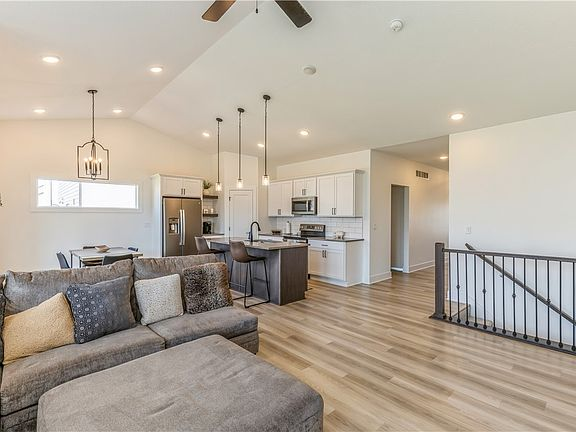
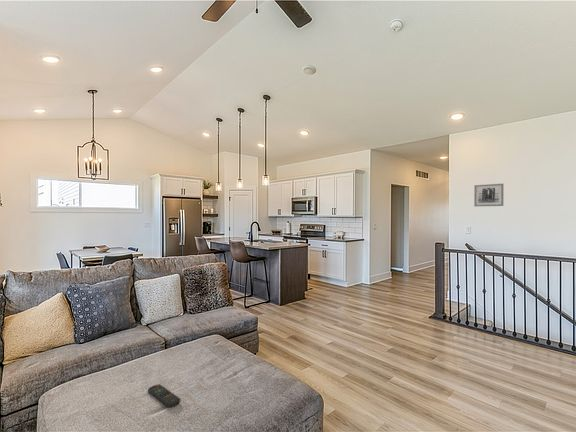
+ wall art (488, 195)
+ remote control (163, 395)
